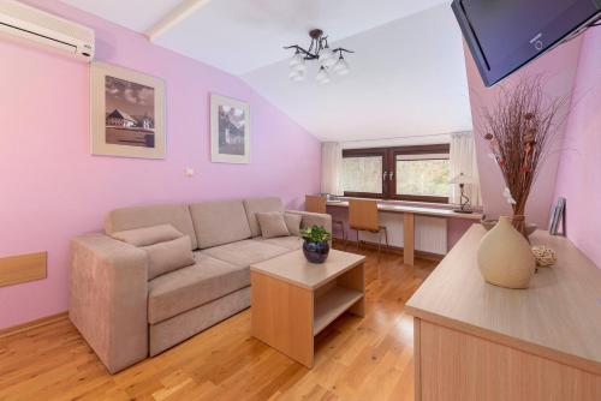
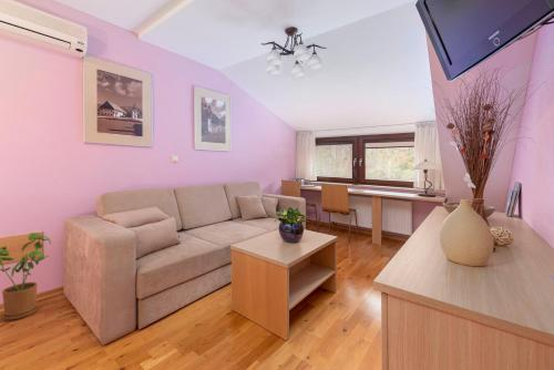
+ house plant (23, 274)
